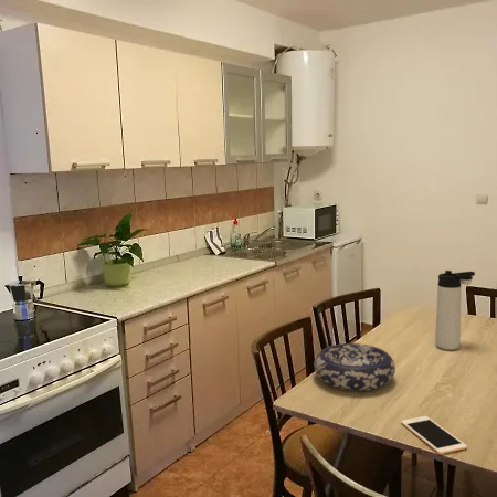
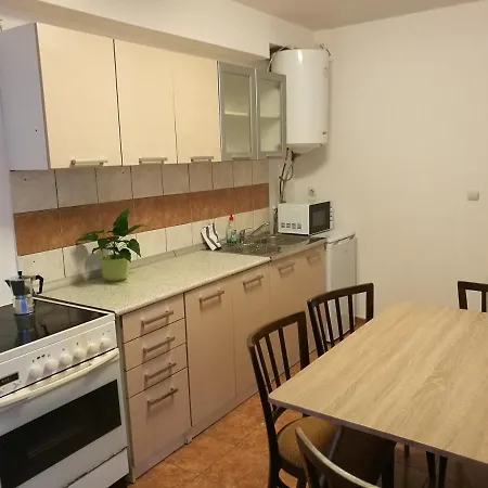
- cell phone (432, 433)
- decorative bowl (353, 366)
- thermos bottle (454, 309)
